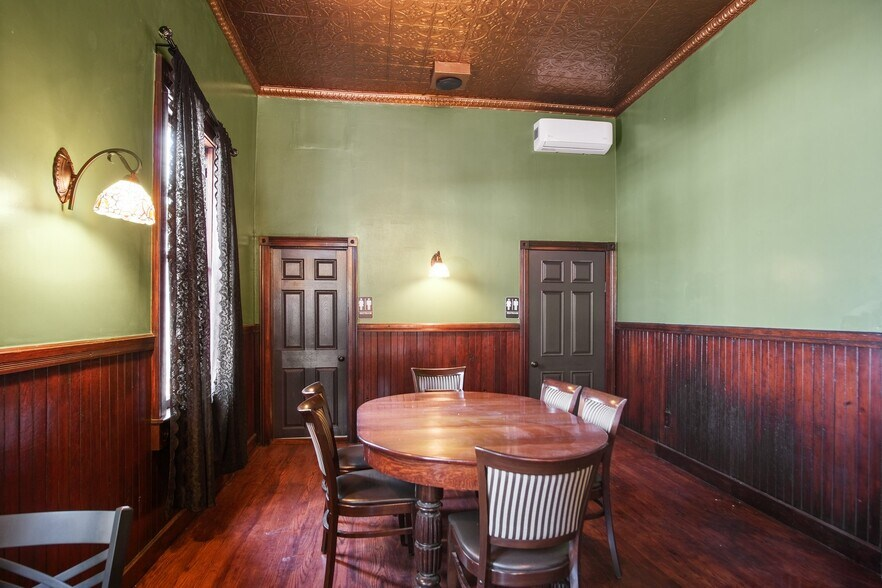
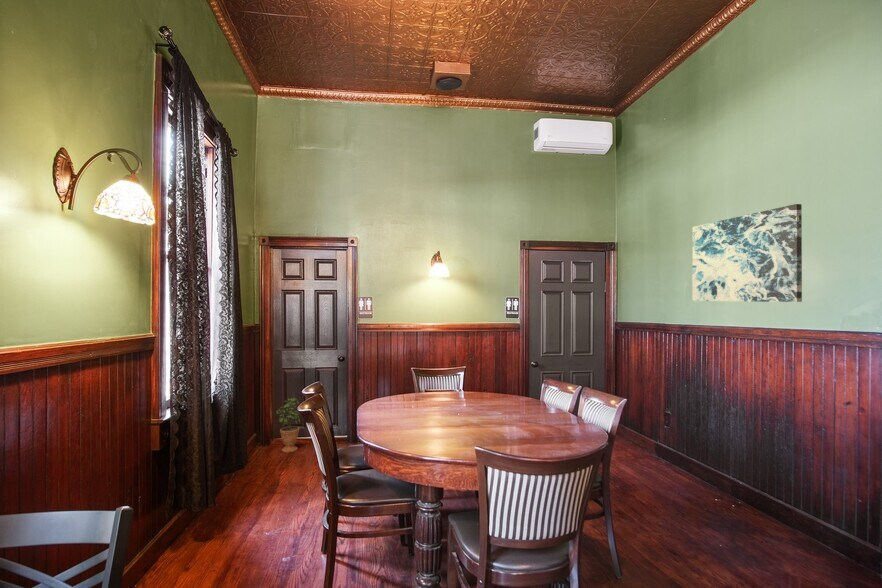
+ potted plant (287, 422)
+ wall art (739, 259)
